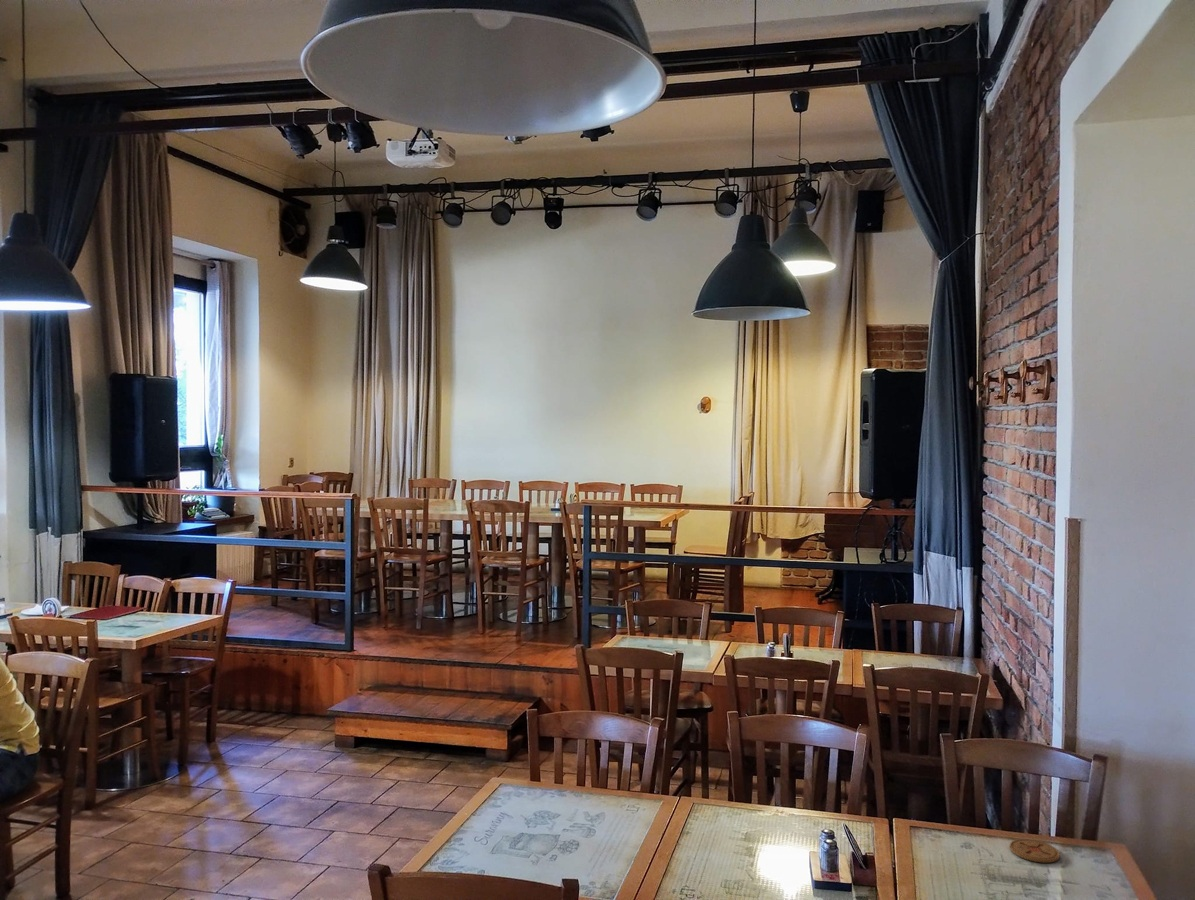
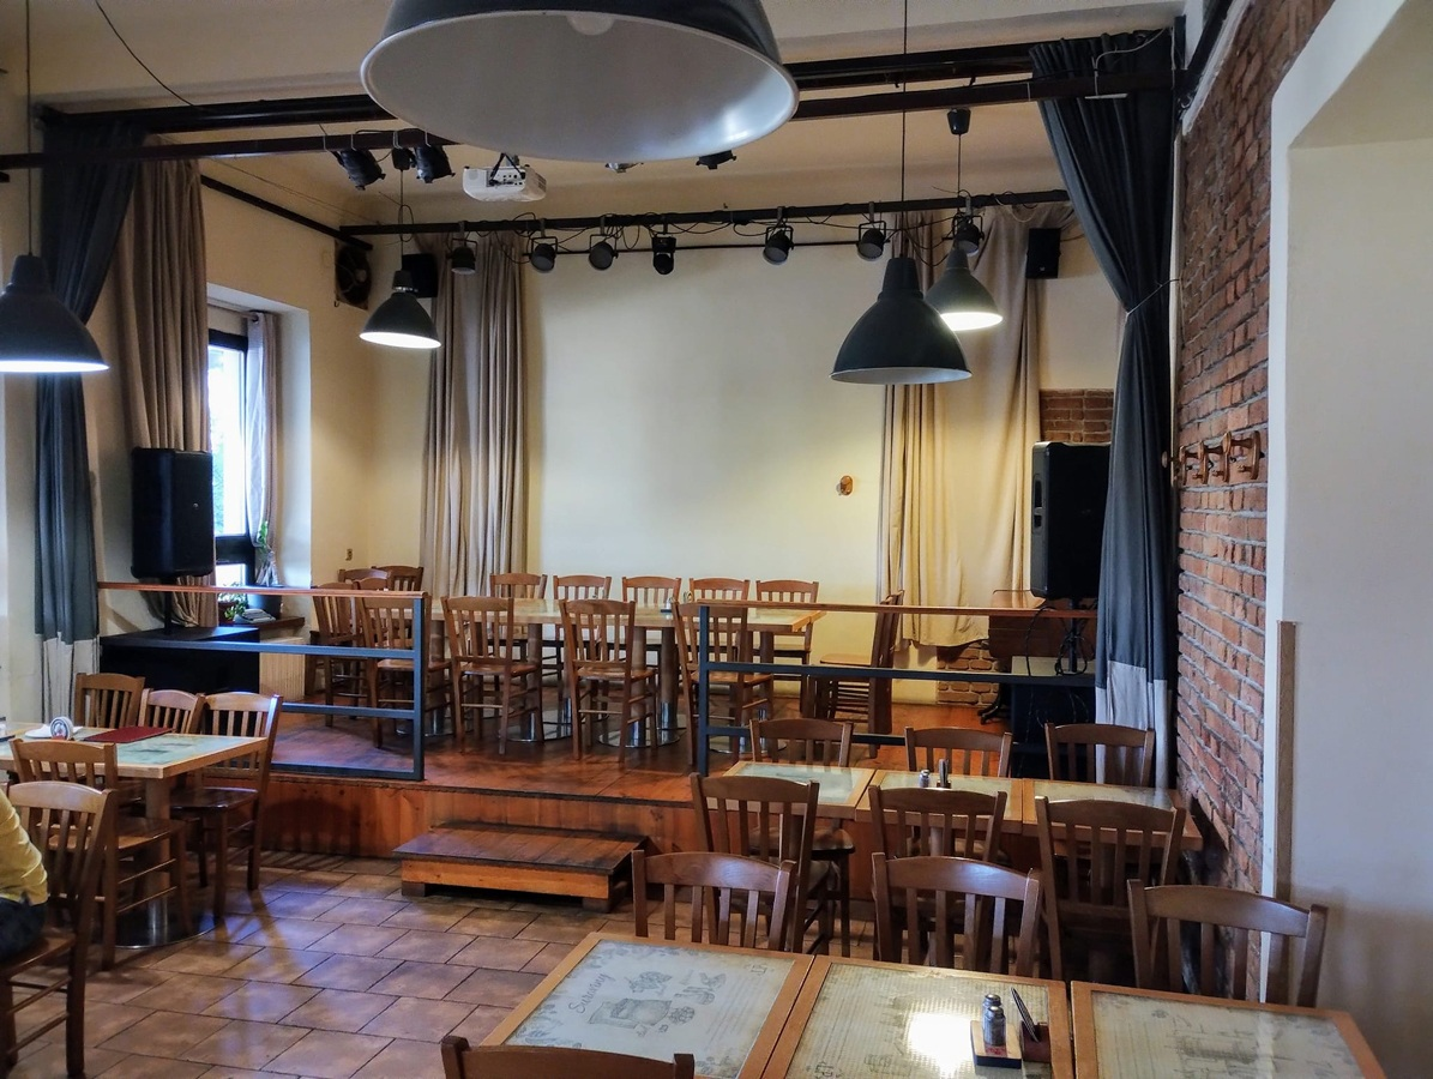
- coaster (1034, 850)
